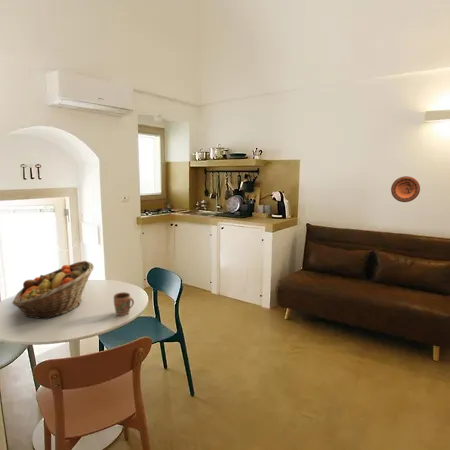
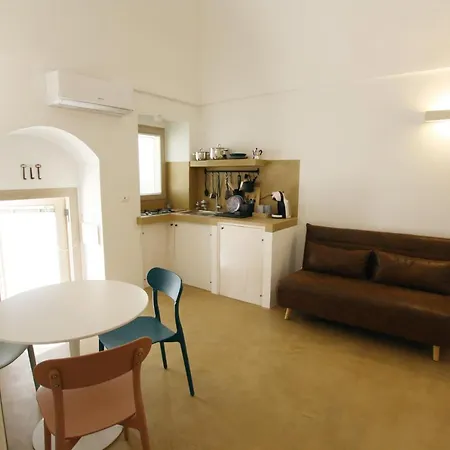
- decorative plate (405, 189)
- mug (123, 304)
- fruit basket (56, 287)
